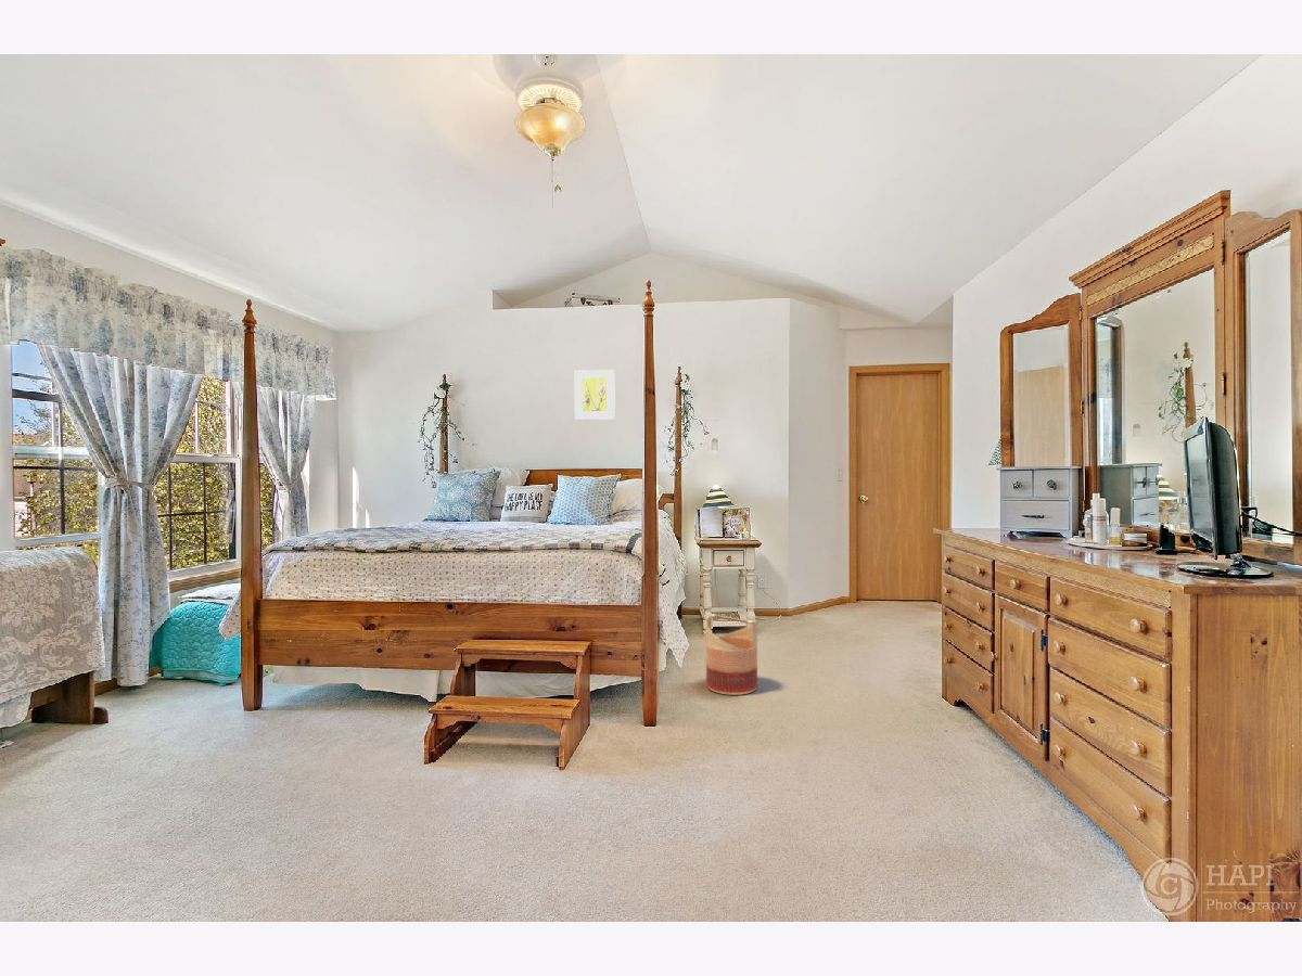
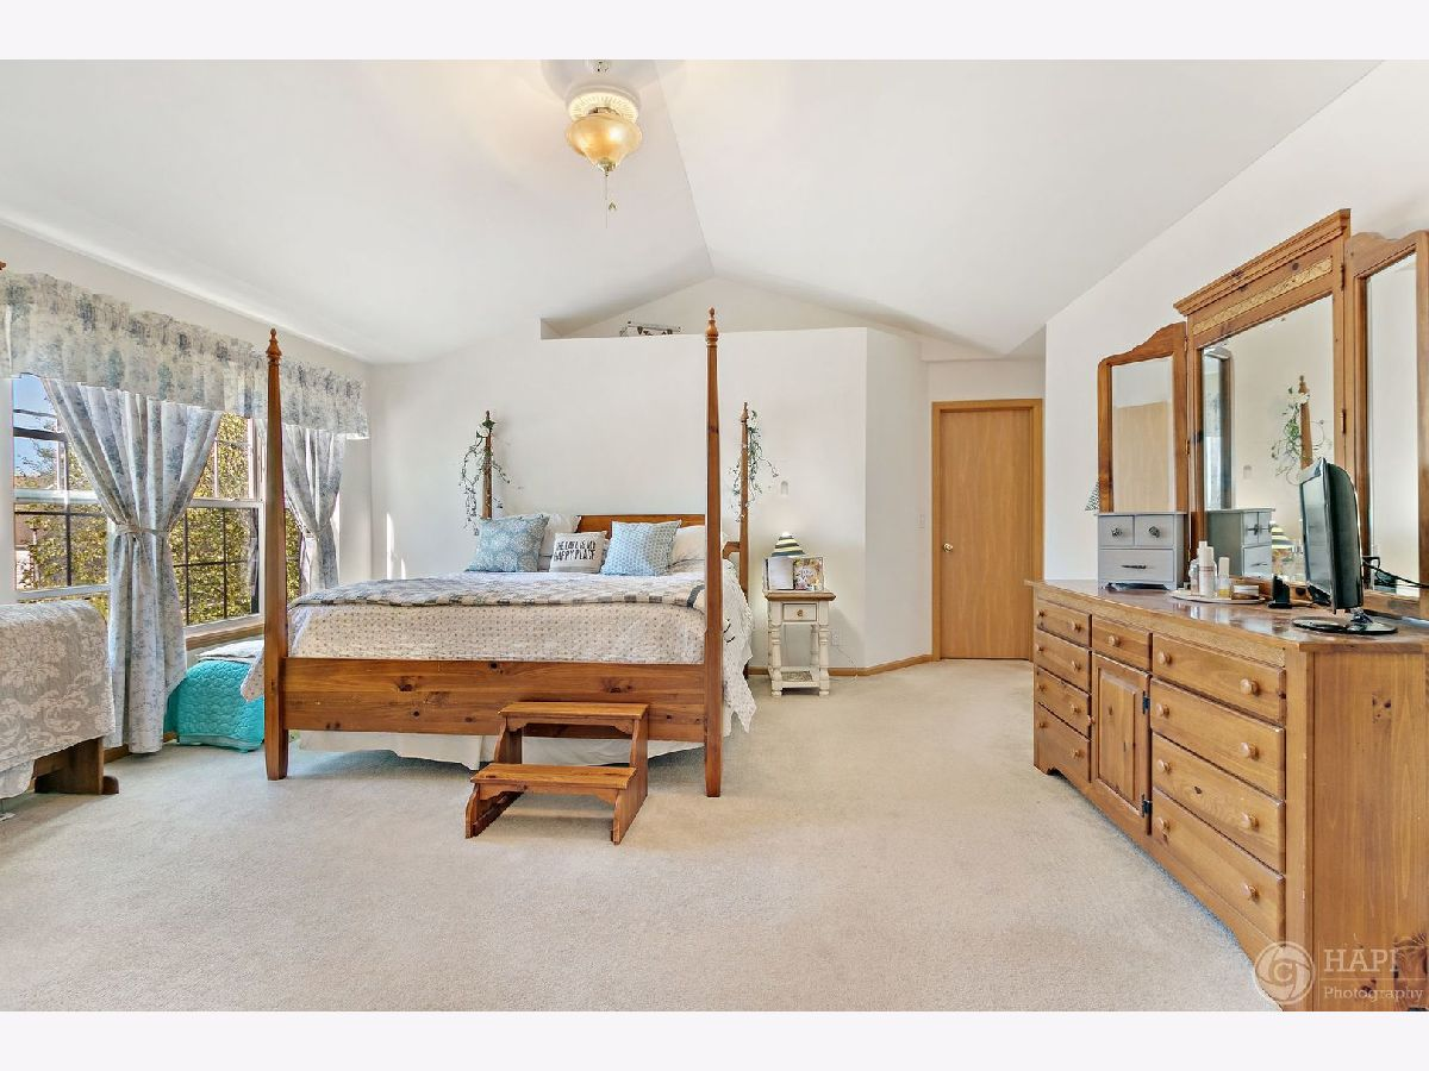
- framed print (595, 394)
- basket (731, 652)
